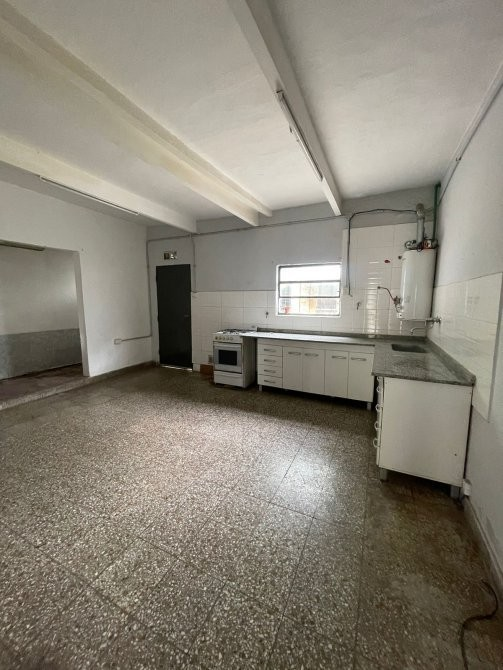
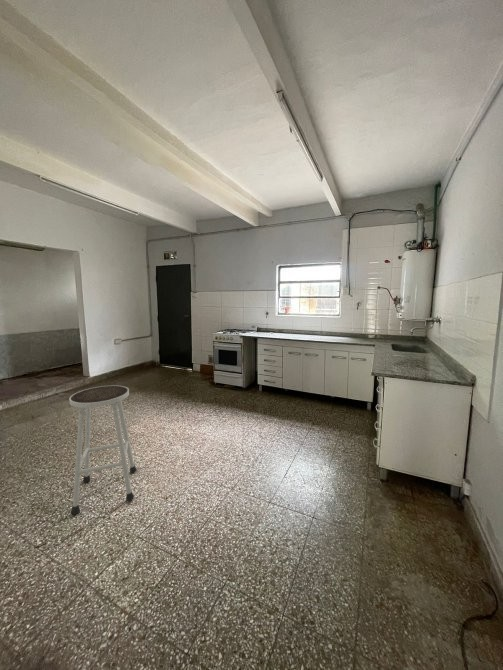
+ stool (104, 446)
